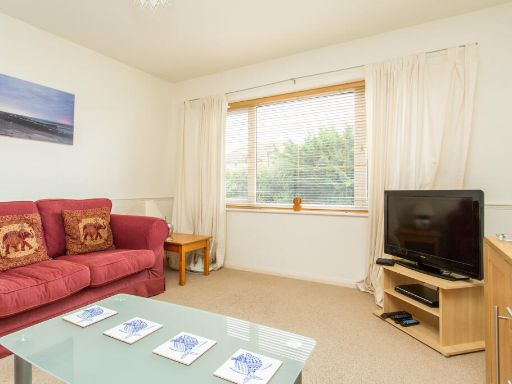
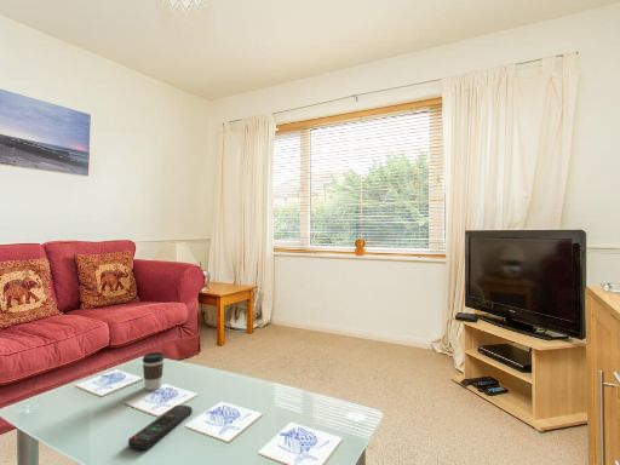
+ remote control (162, 424)
+ coffee cup (153, 371)
